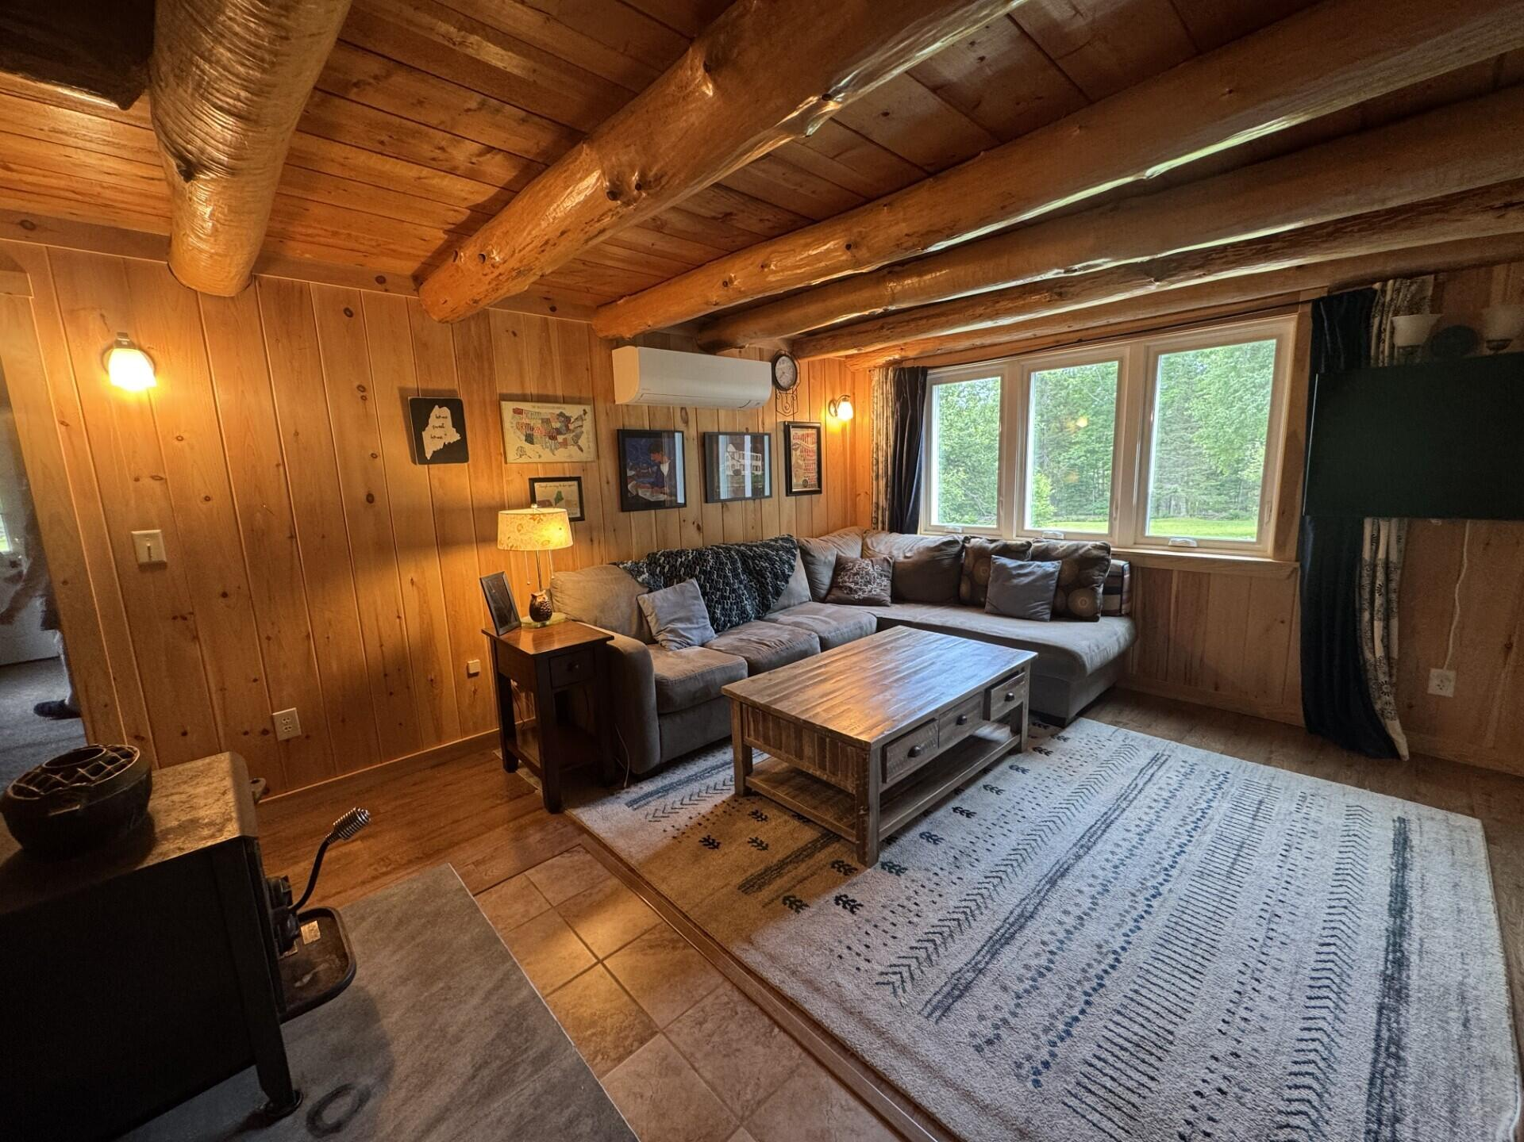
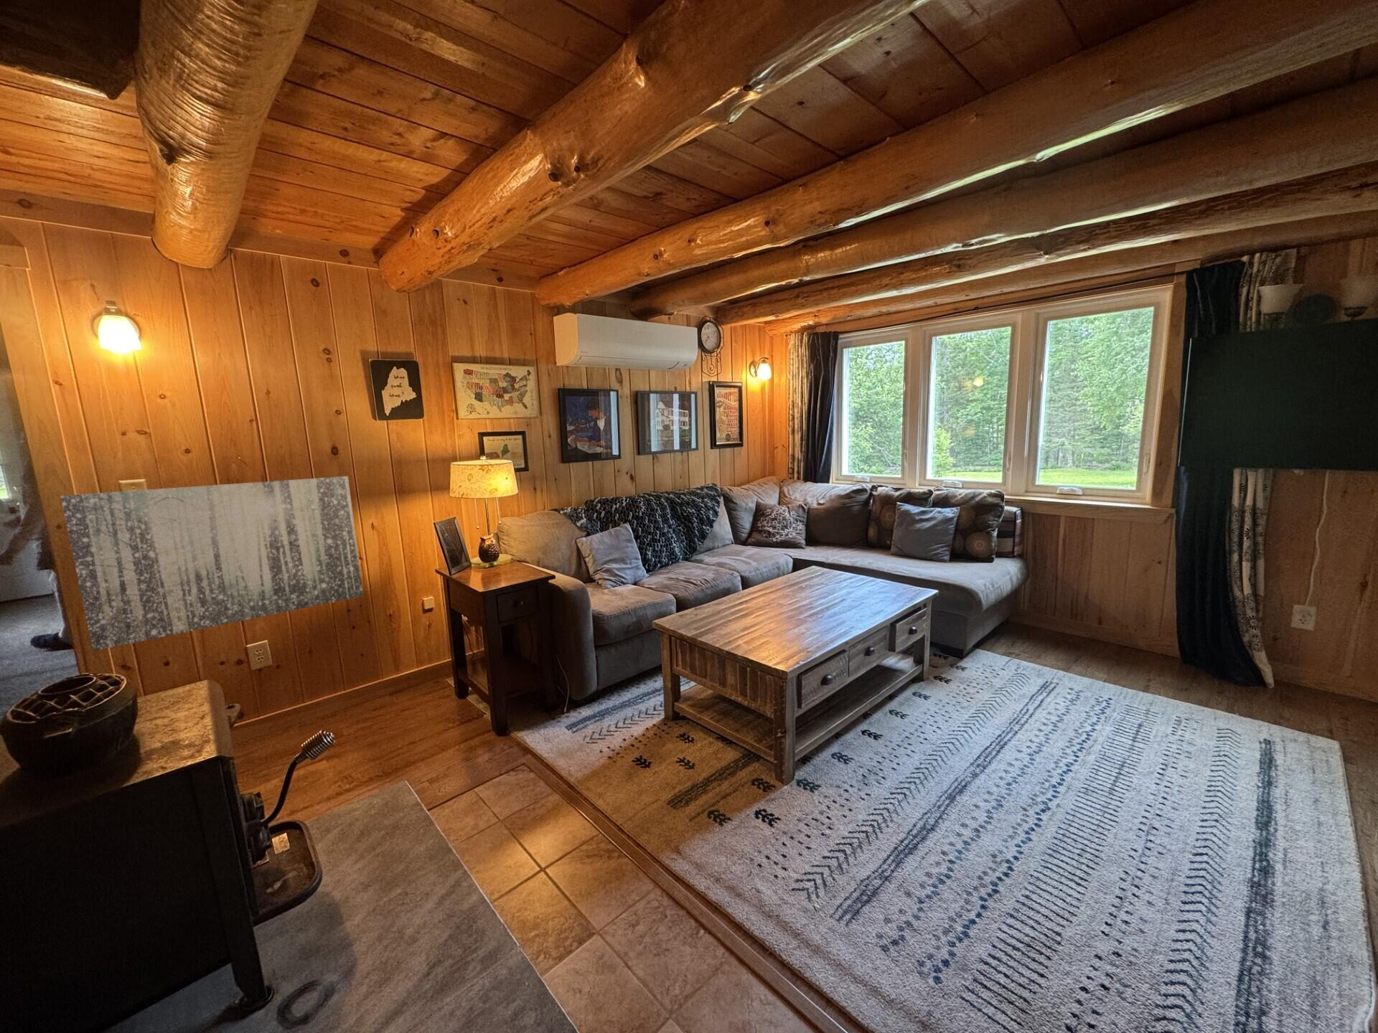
+ wall art (234, 553)
